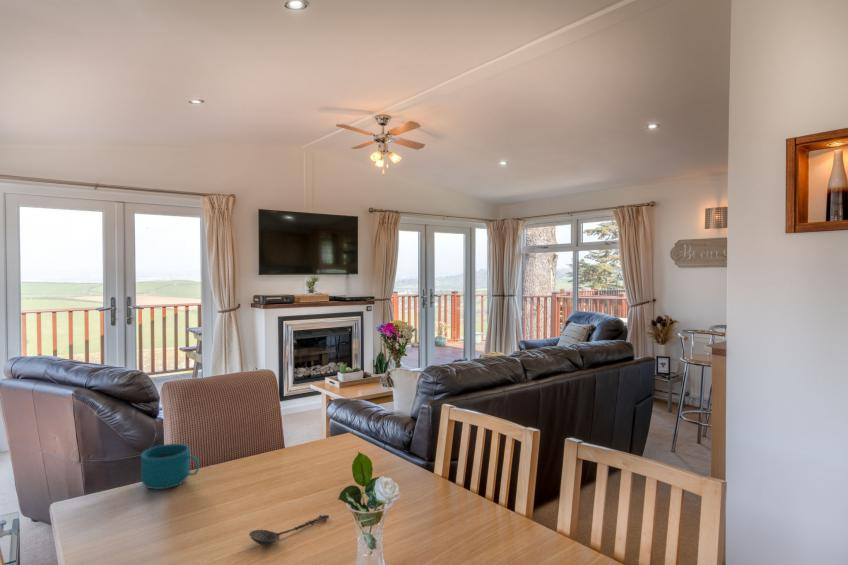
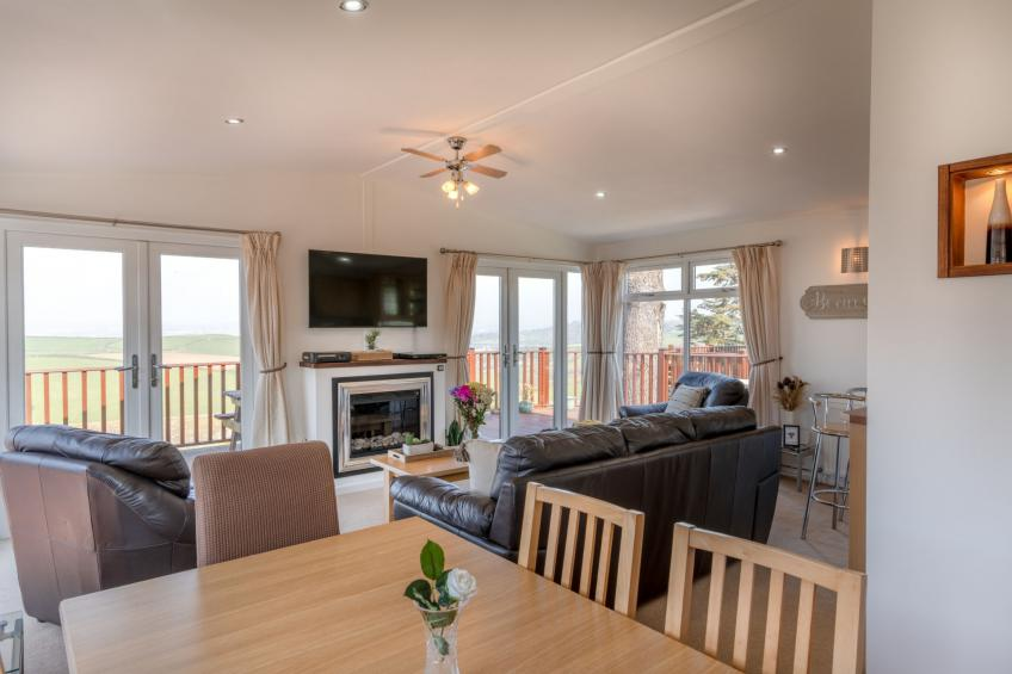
- cup (172, 467)
- spoon (293, 528)
